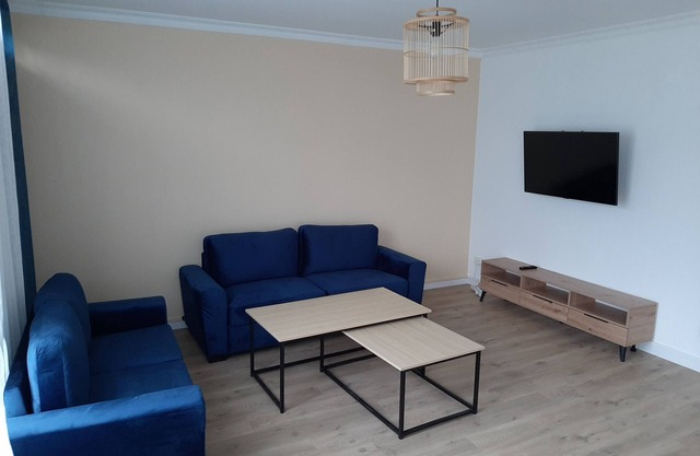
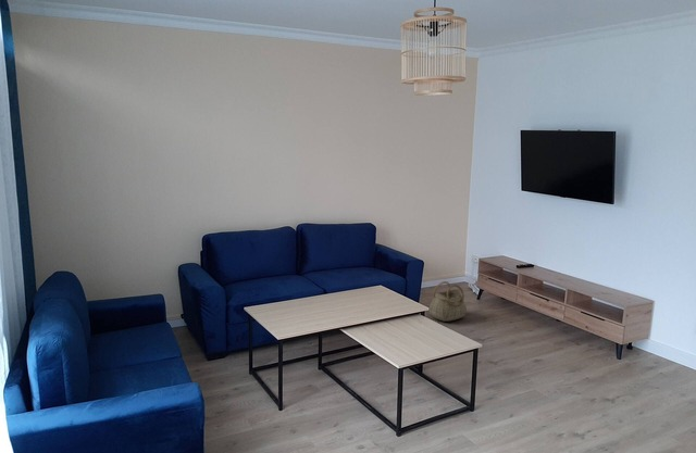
+ basket (448, 300)
